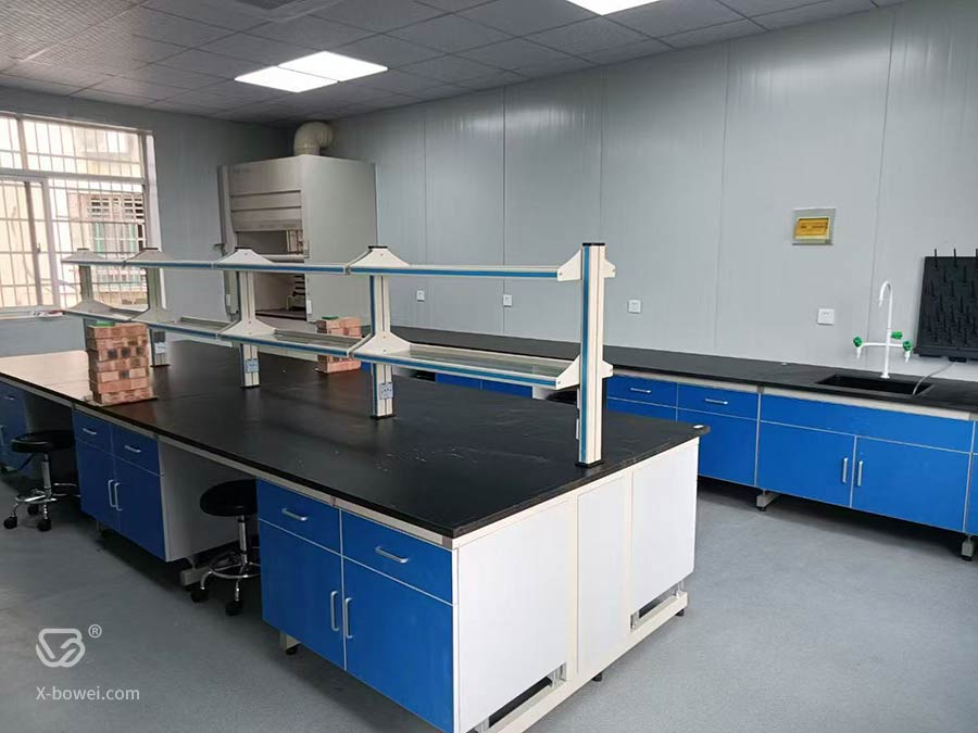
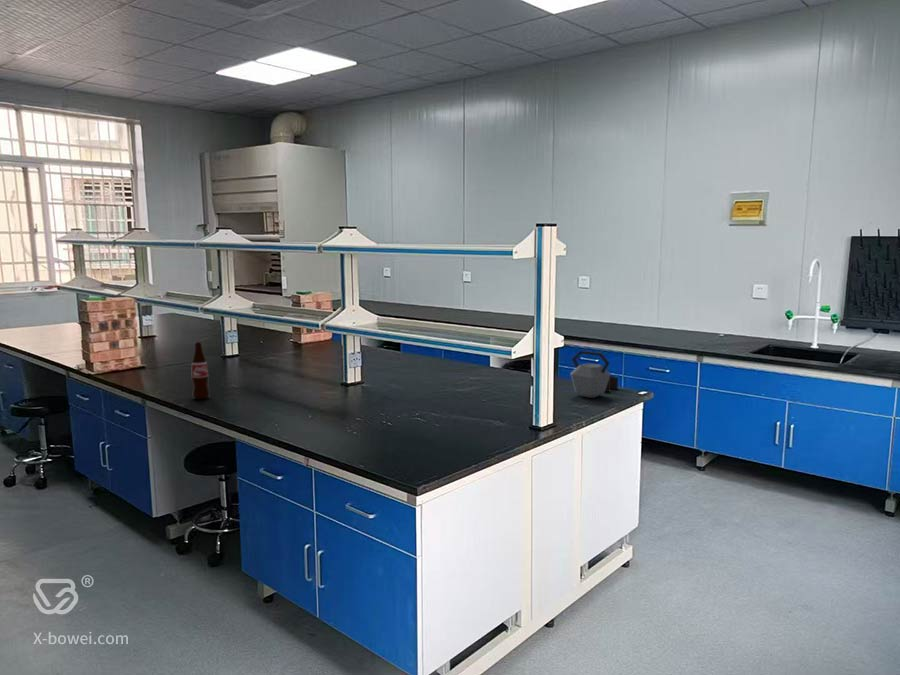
+ kettle (599, 371)
+ bottle (199, 370)
